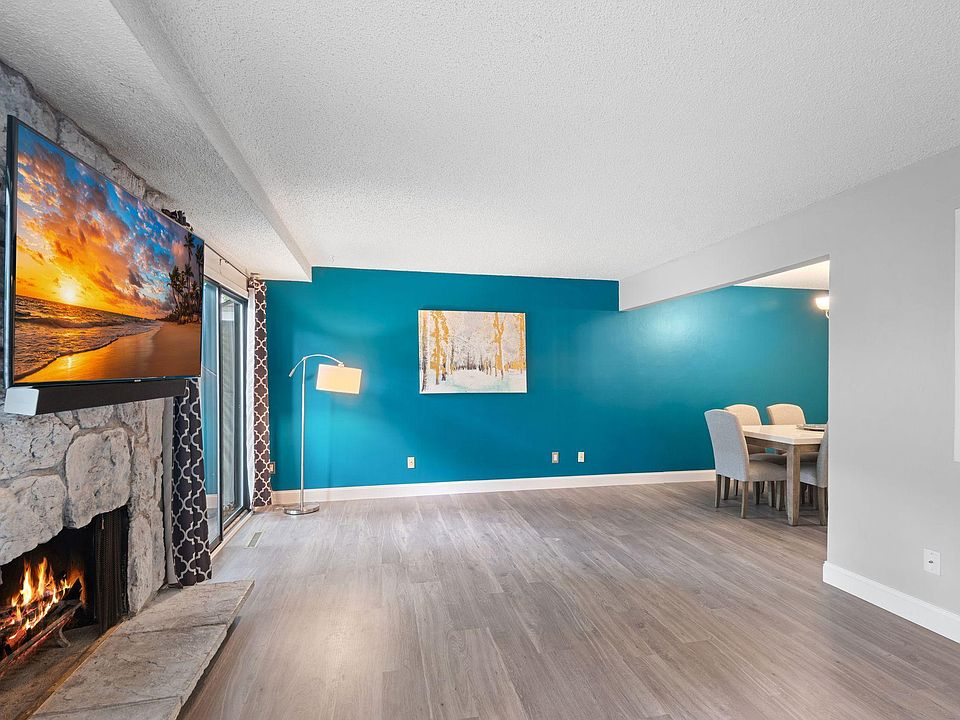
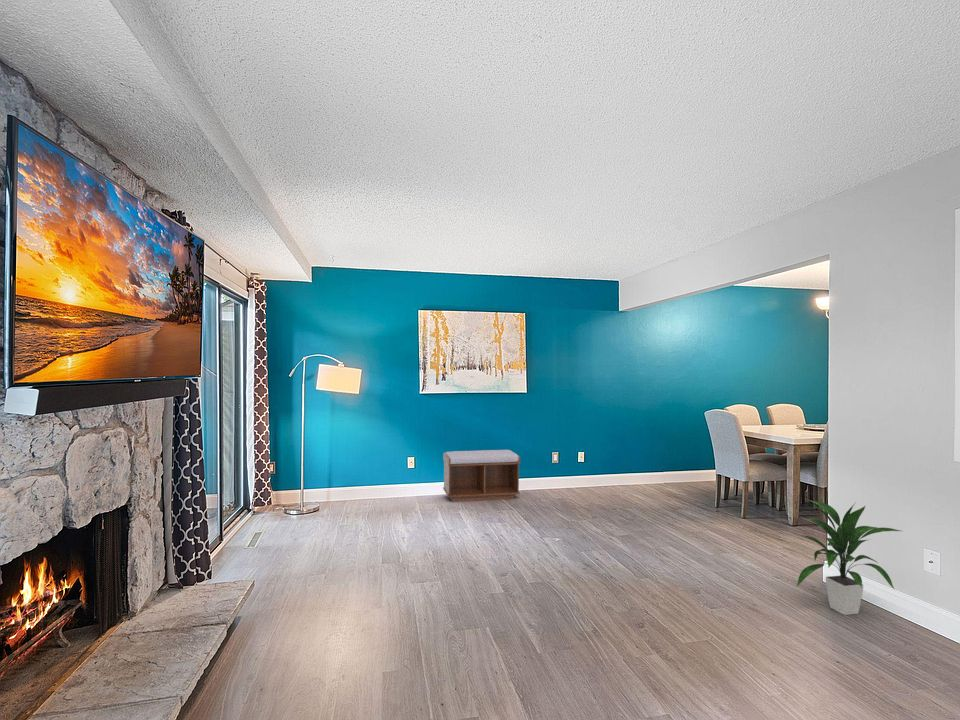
+ indoor plant (839, 553)
+ bench (481, 474)
